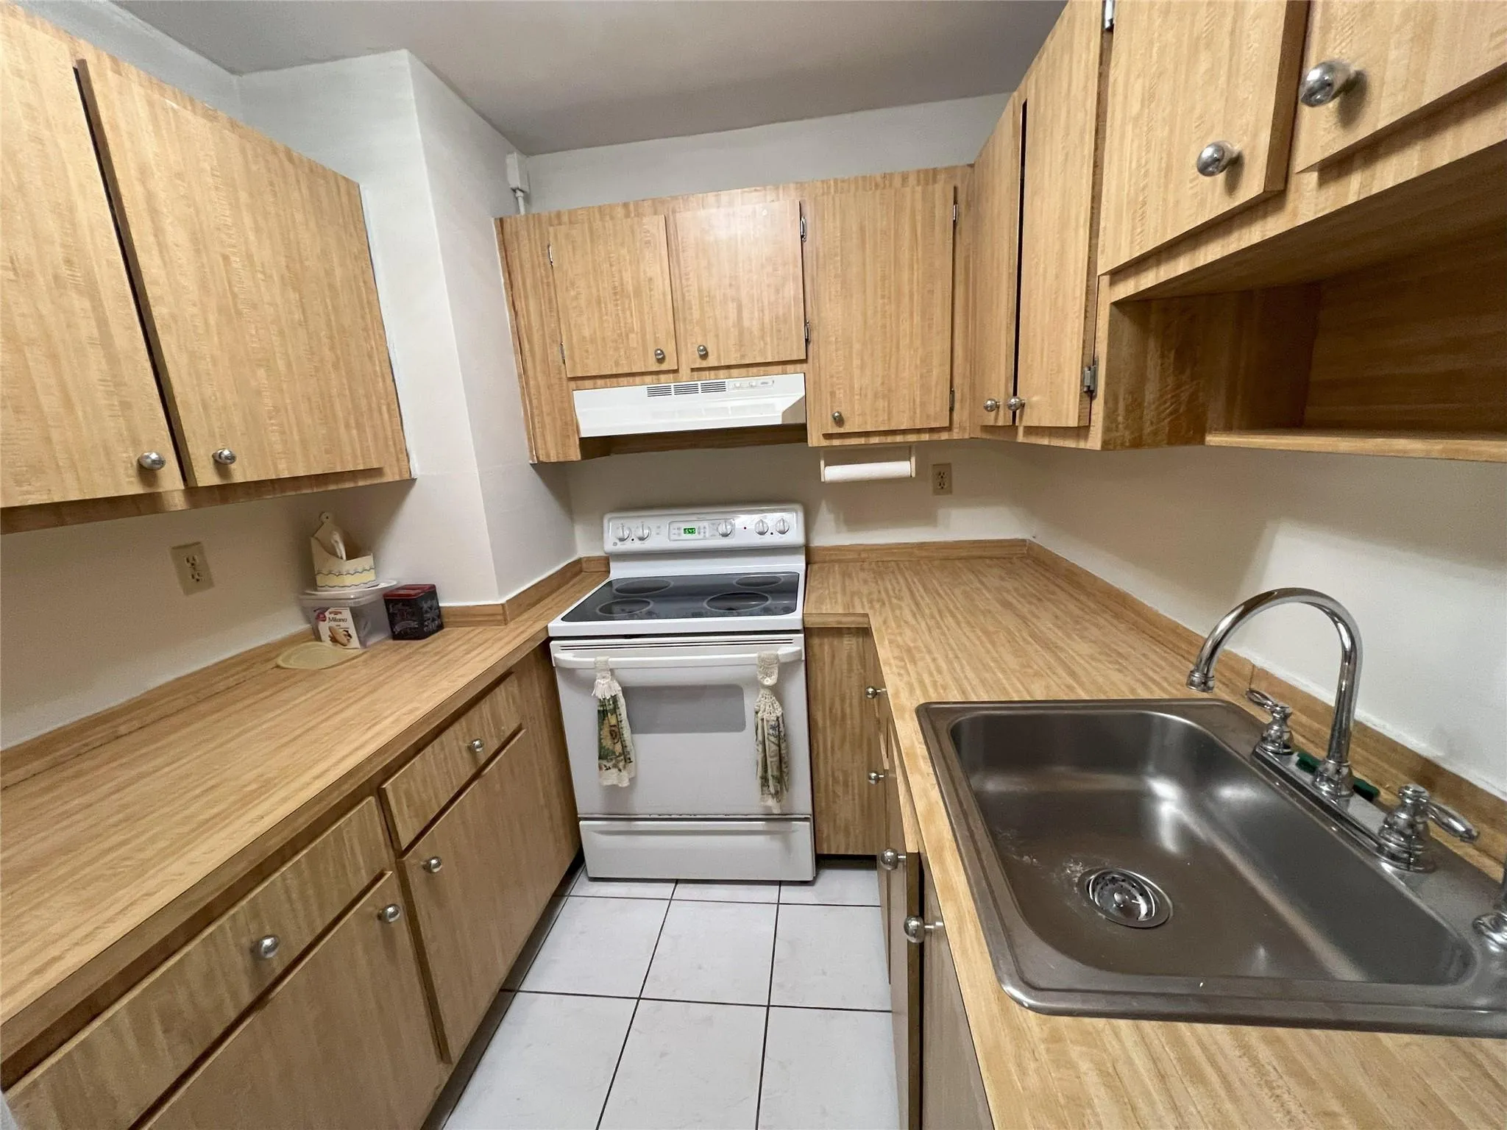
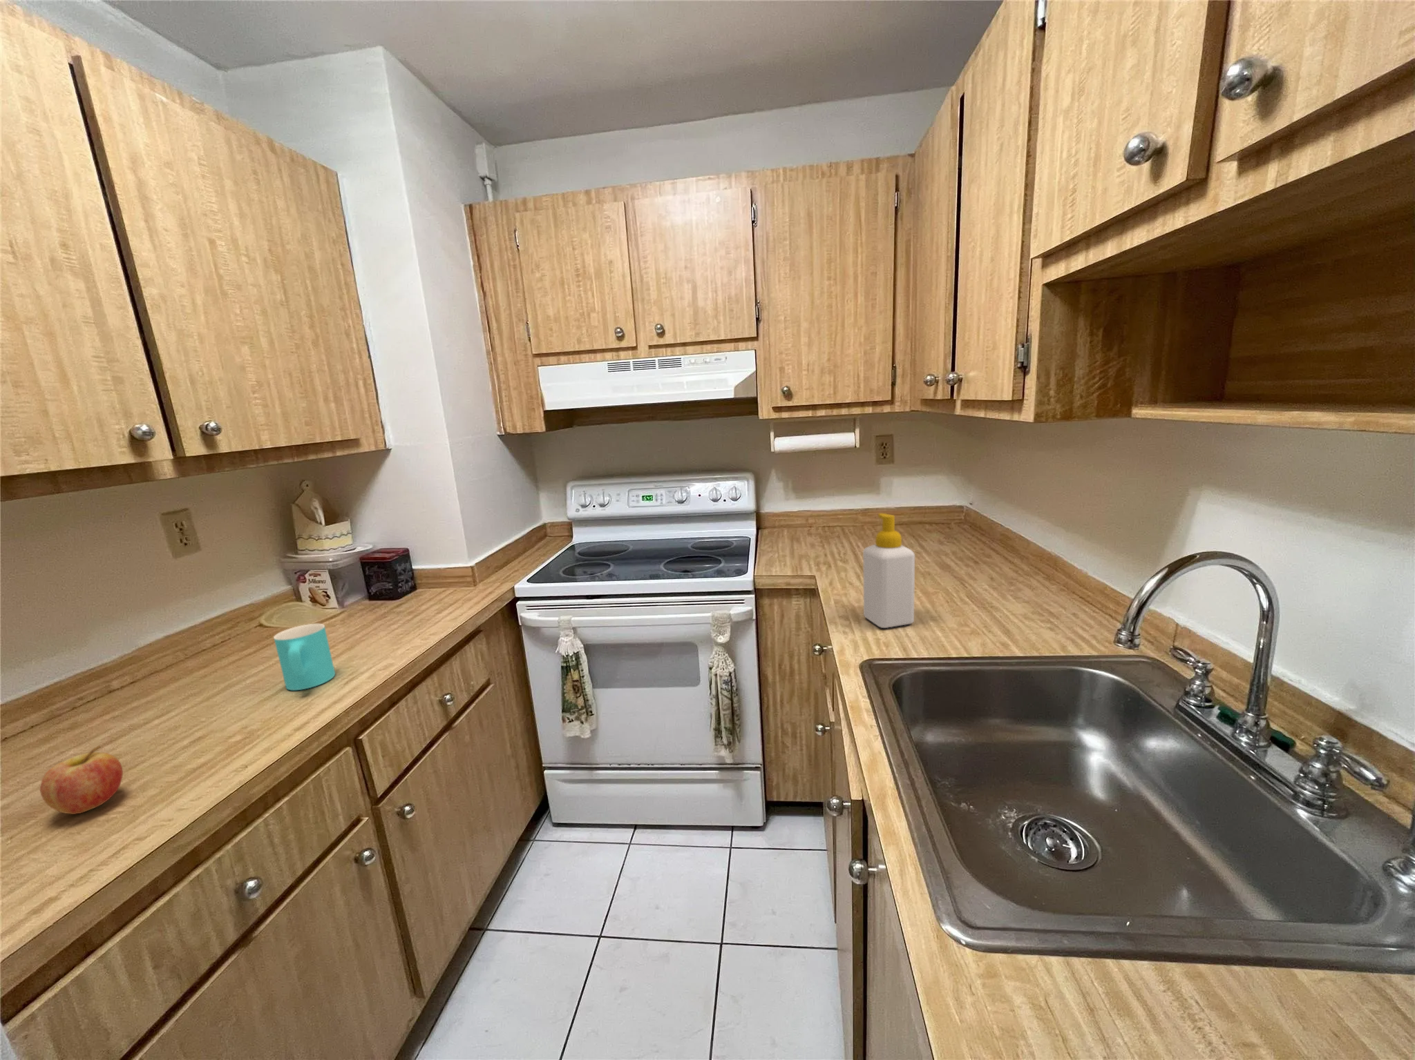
+ soap bottle (888, 569)
+ fruit (84, 781)
+ cup (300, 659)
